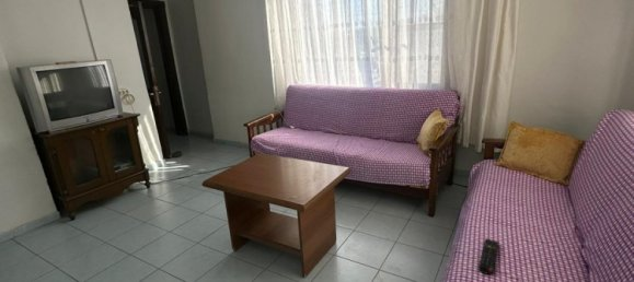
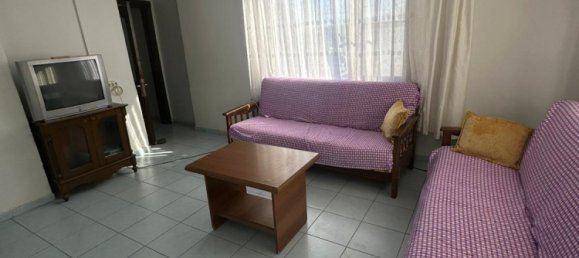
- remote control (488, 255)
